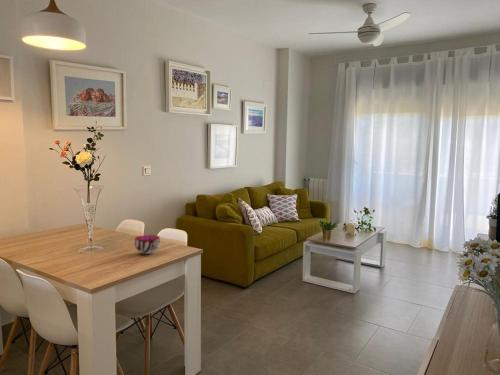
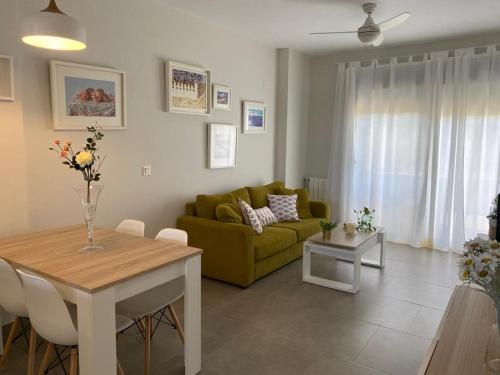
- decorative bowl (147, 245)
